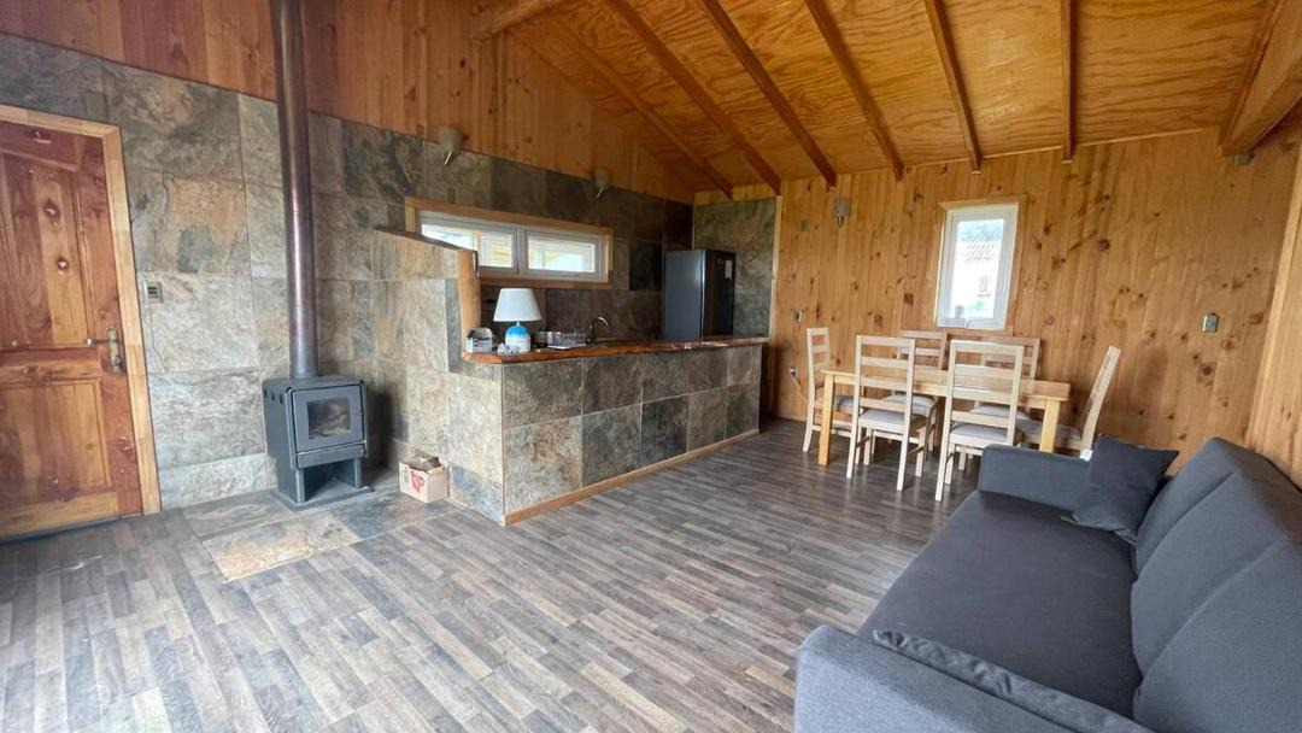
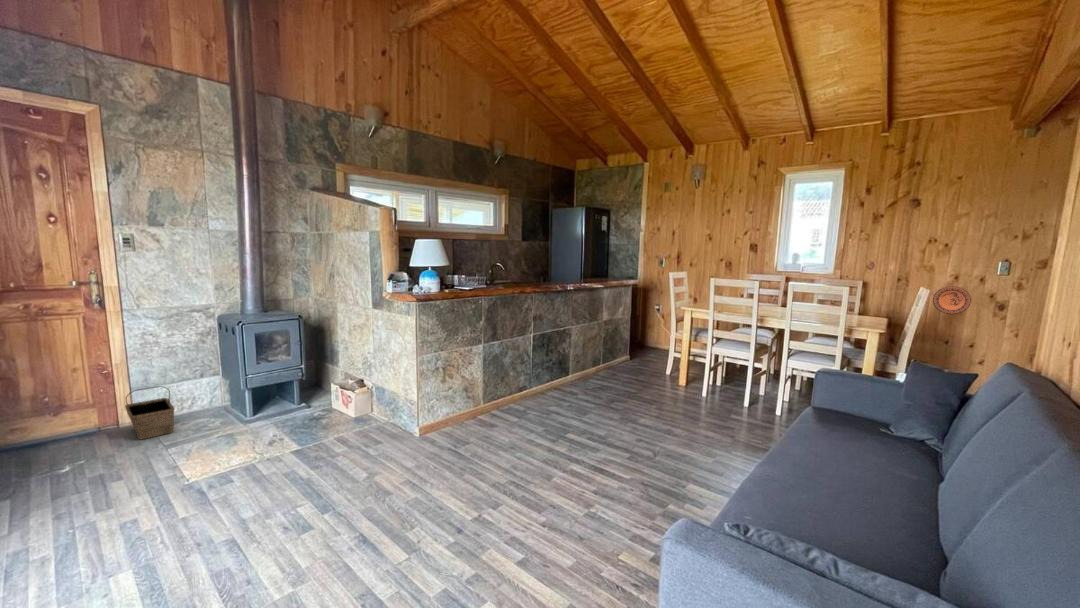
+ decorative plate (951, 300)
+ basket (149, 409)
